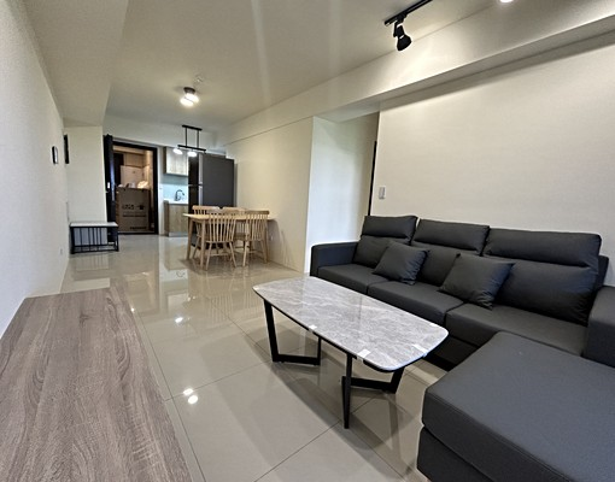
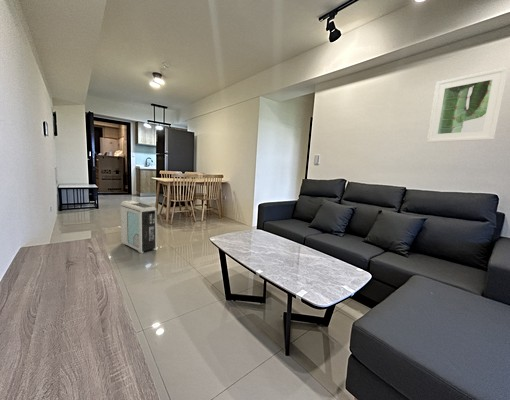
+ air purifier (138, 225)
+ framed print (463, 108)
